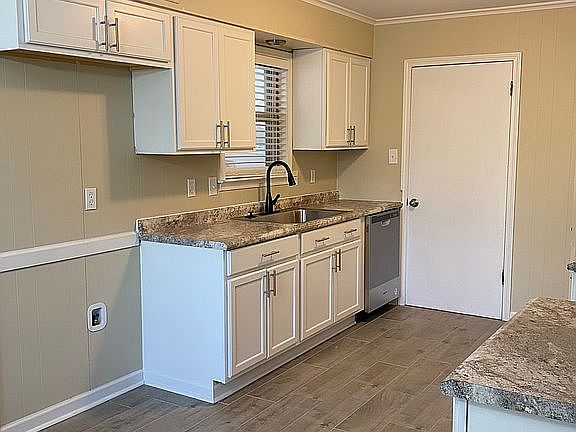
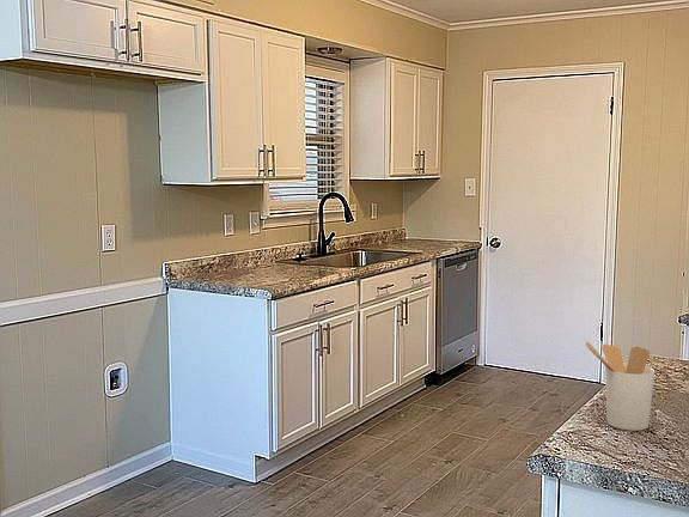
+ utensil holder (616, 382)
